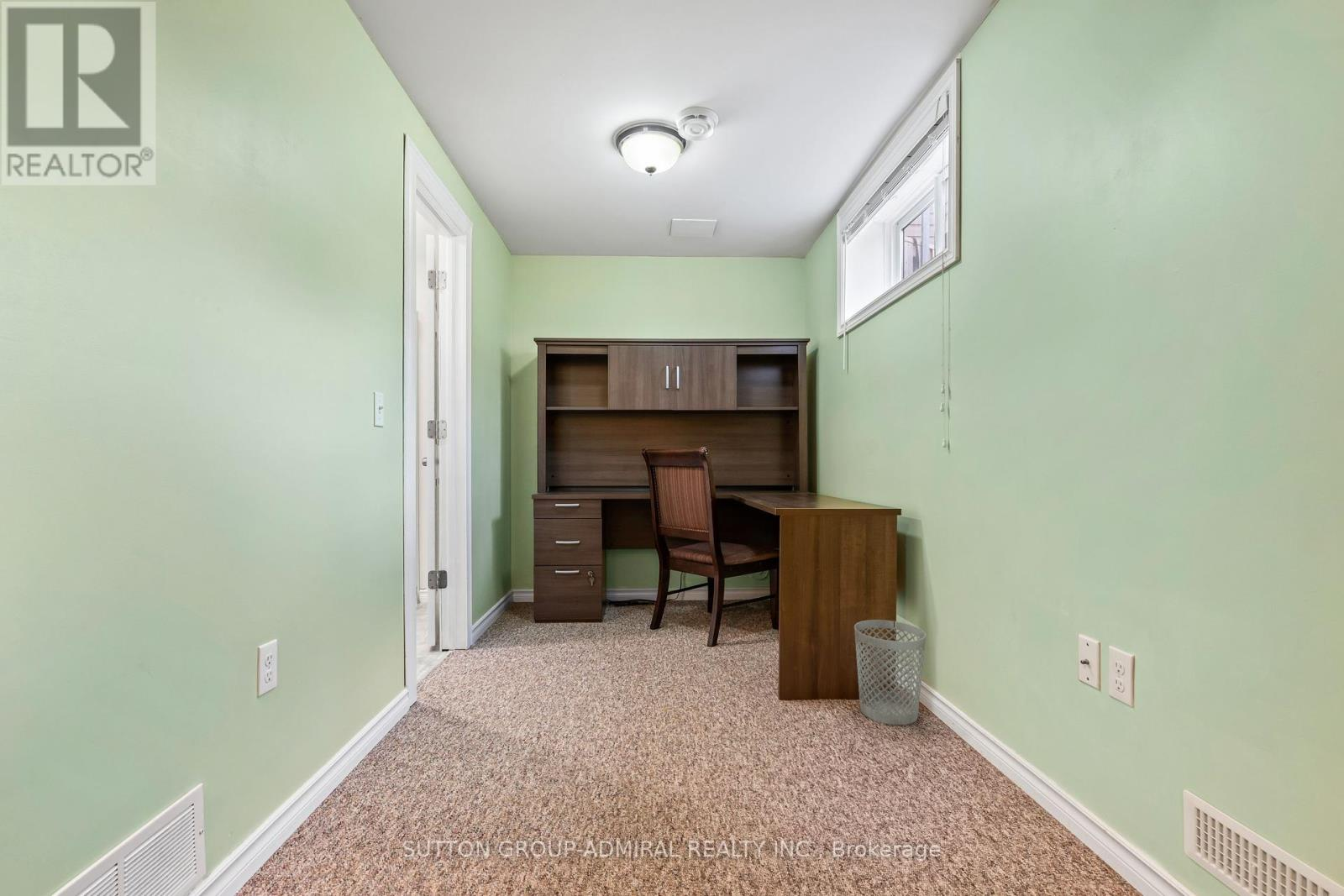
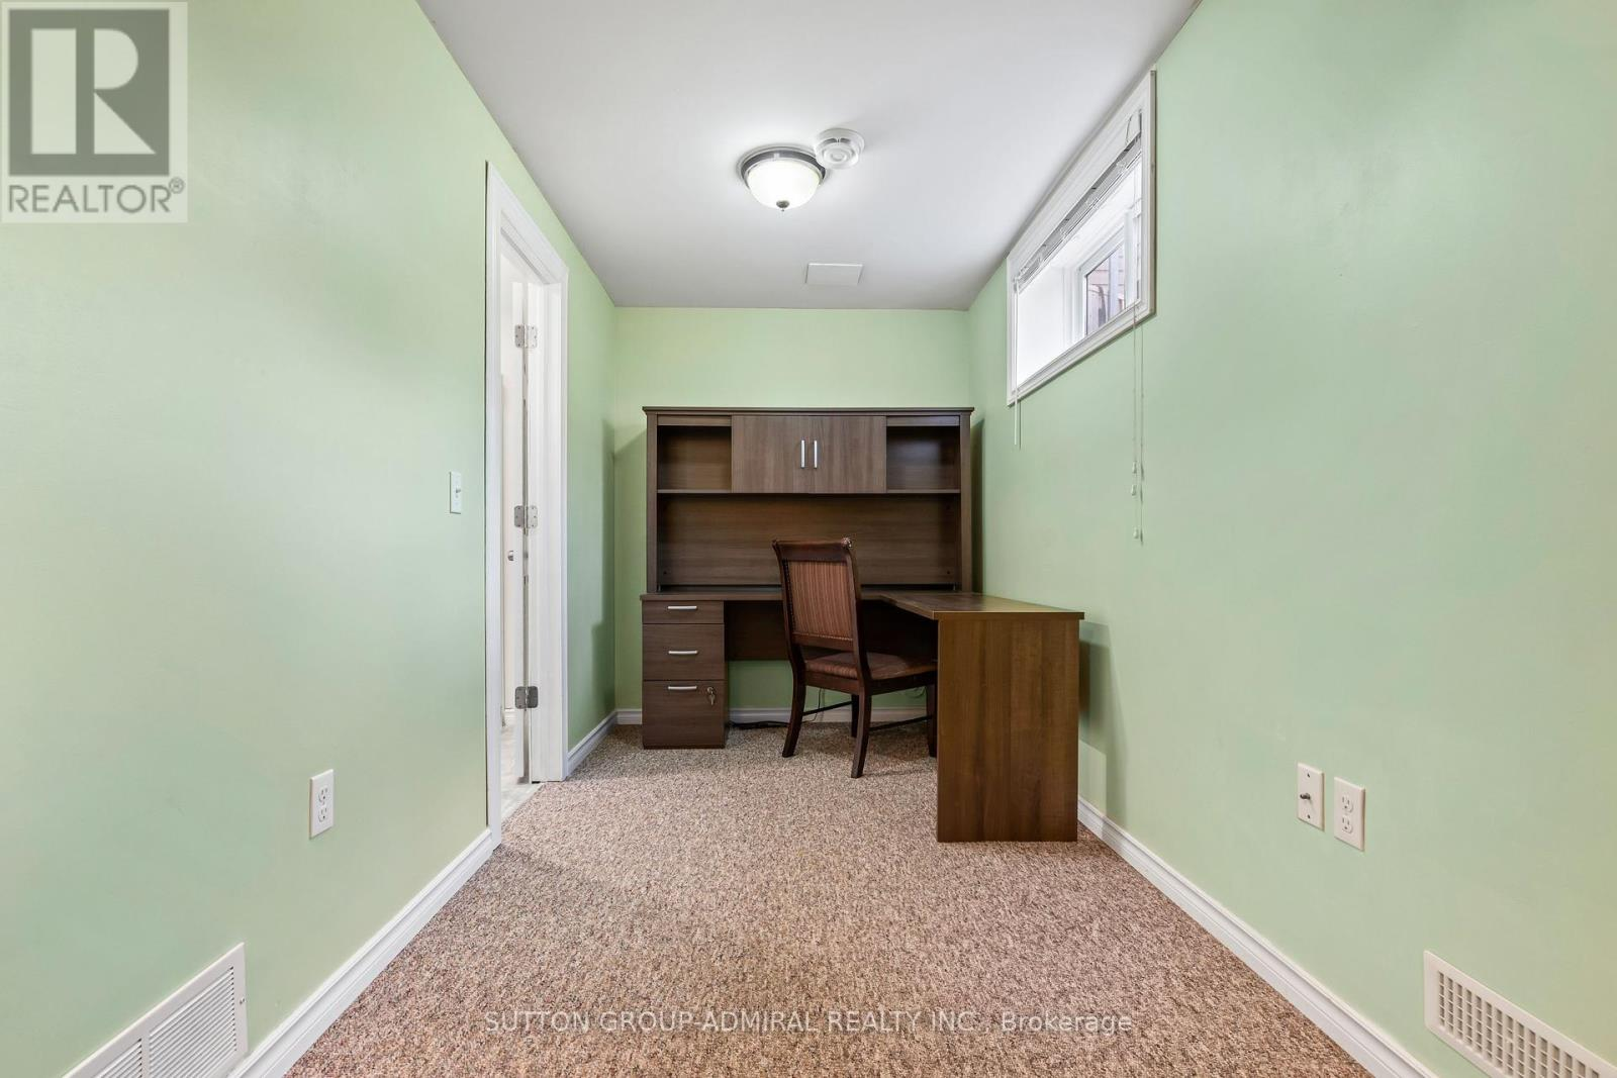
- wastebasket (889, 671)
